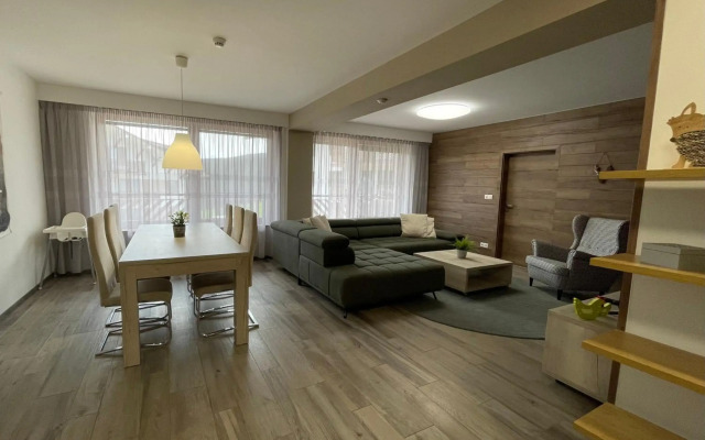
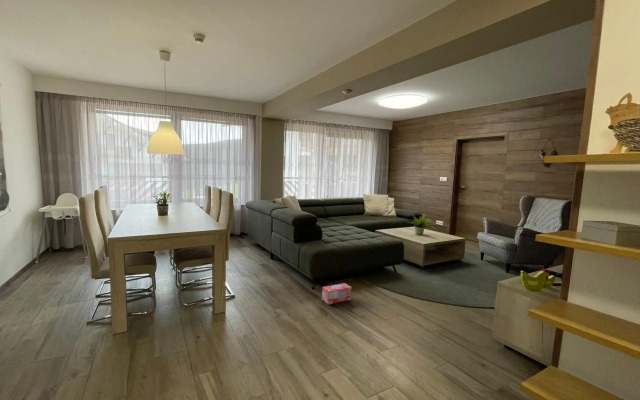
+ box (336, 293)
